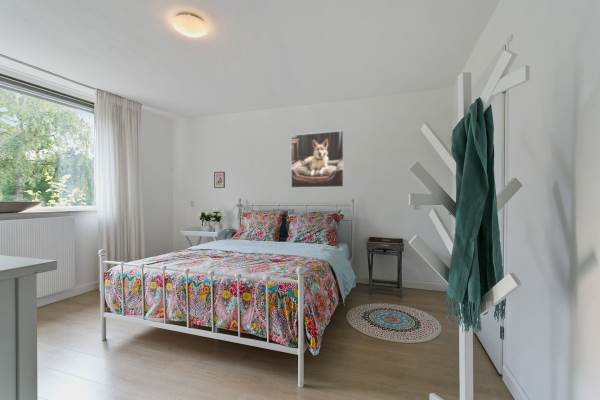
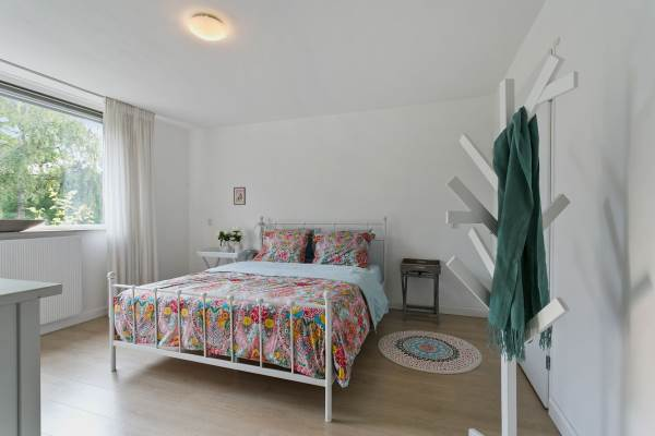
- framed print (316, 160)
